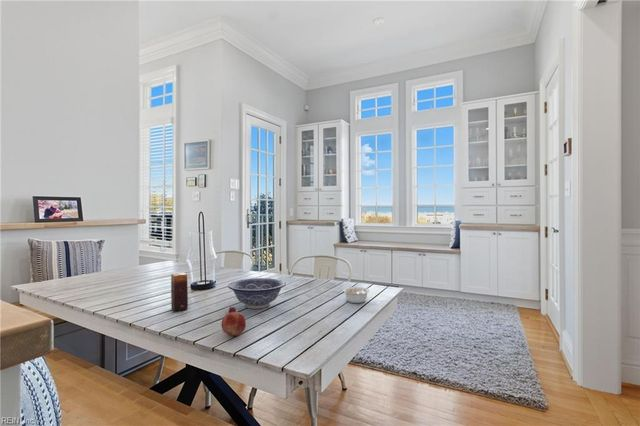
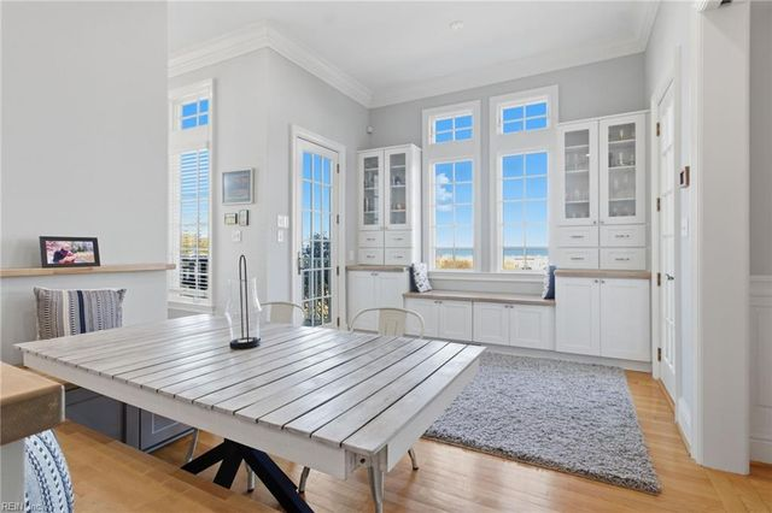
- legume (356, 293)
- fruit (233, 321)
- candle (179, 291)
- decorative bowl (257, 294)
